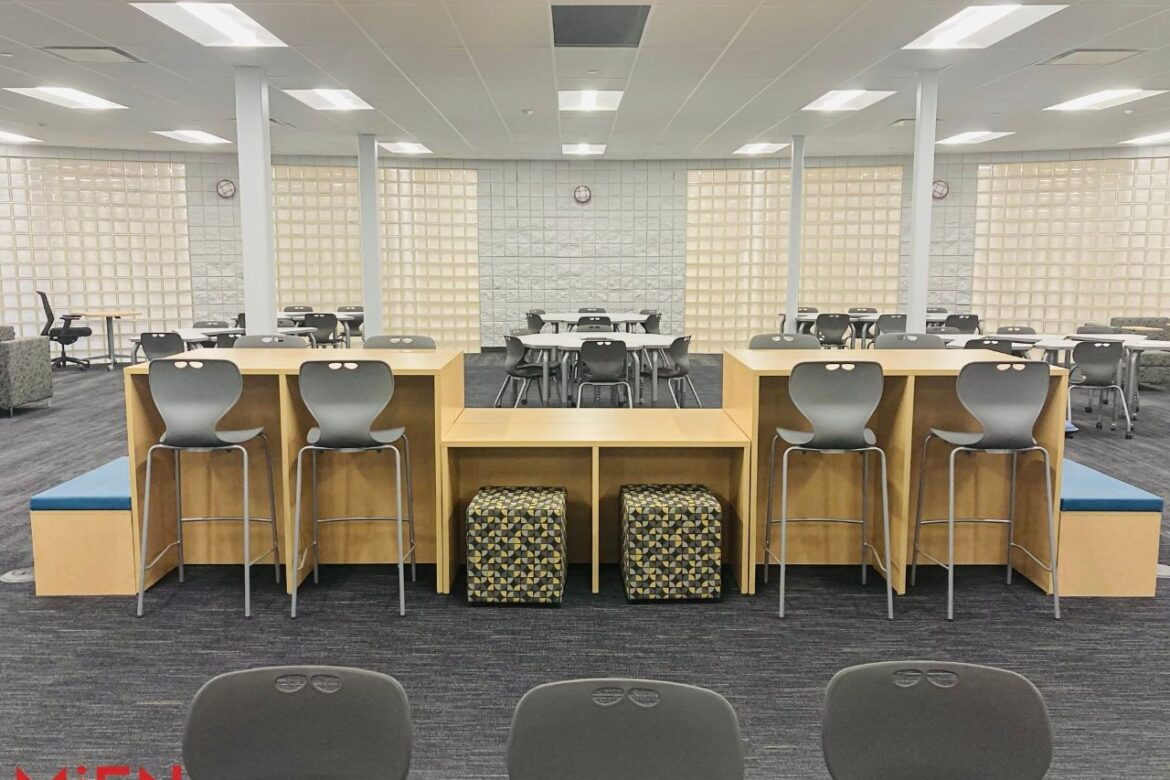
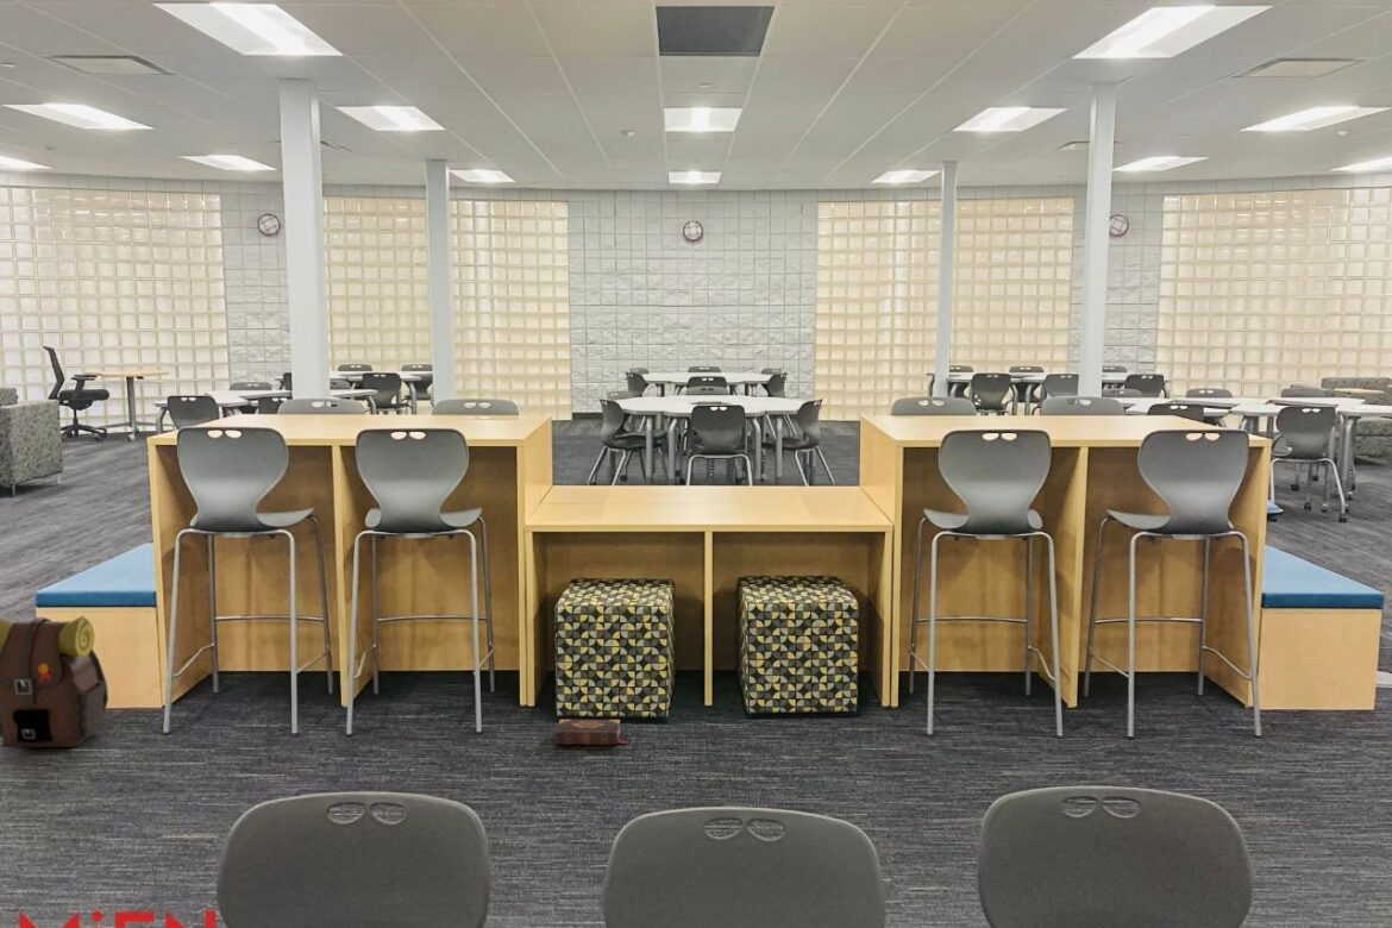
+ book (592, 732)
+ backpack (57, 672)
